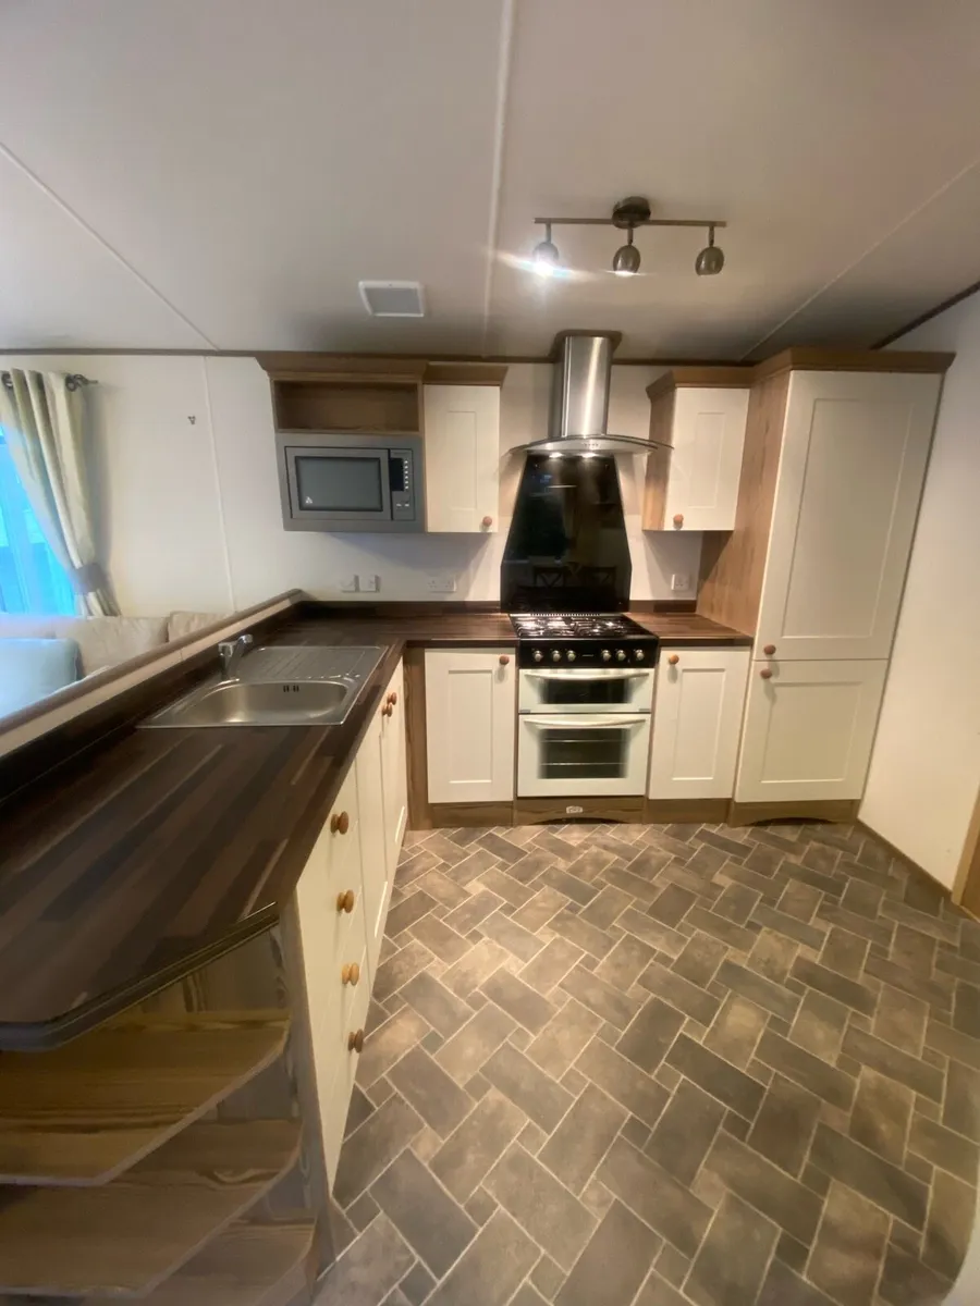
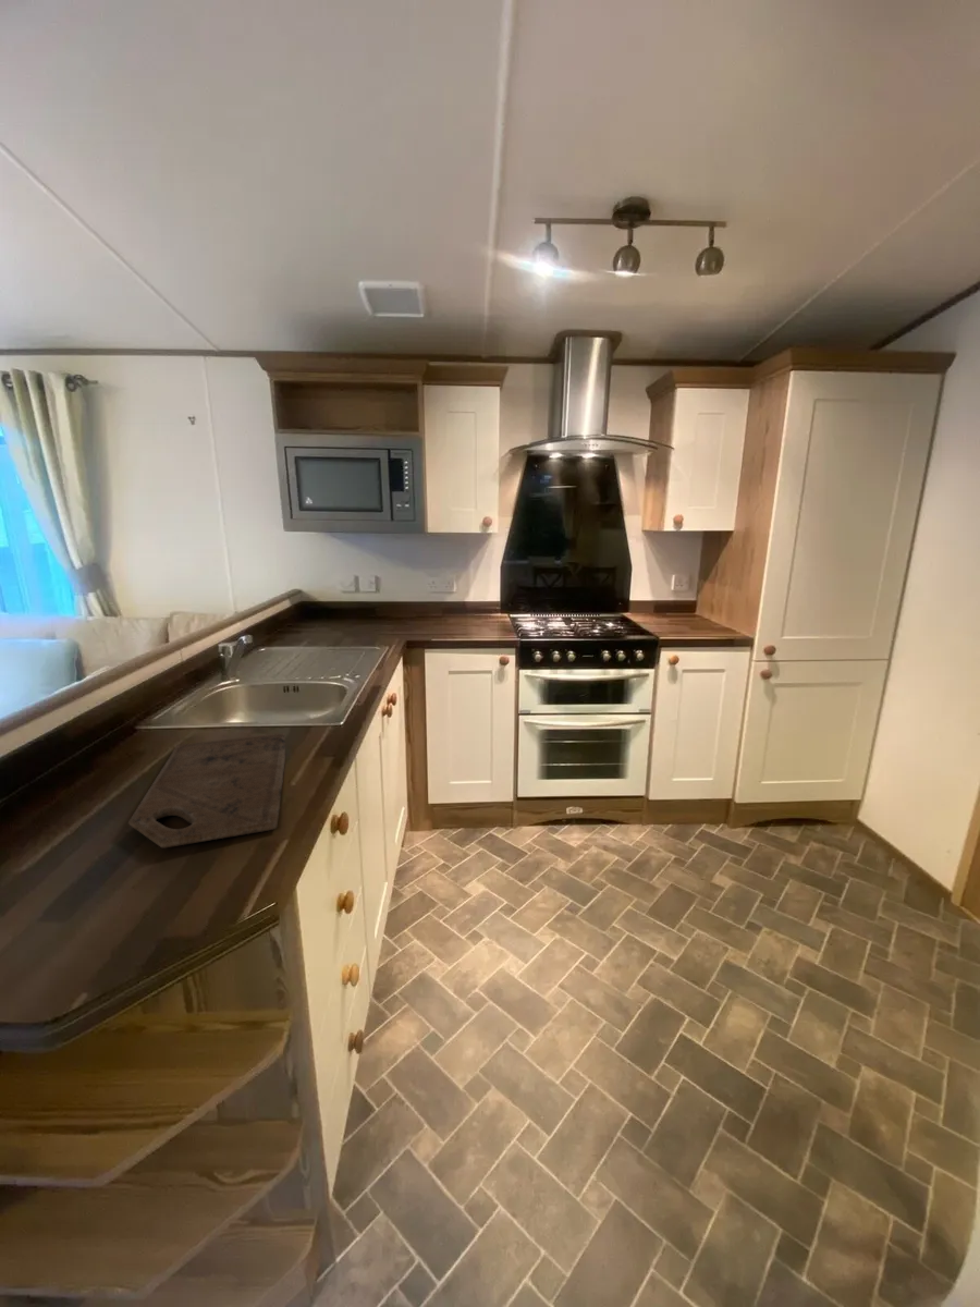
+ cutting board (219, 780)
